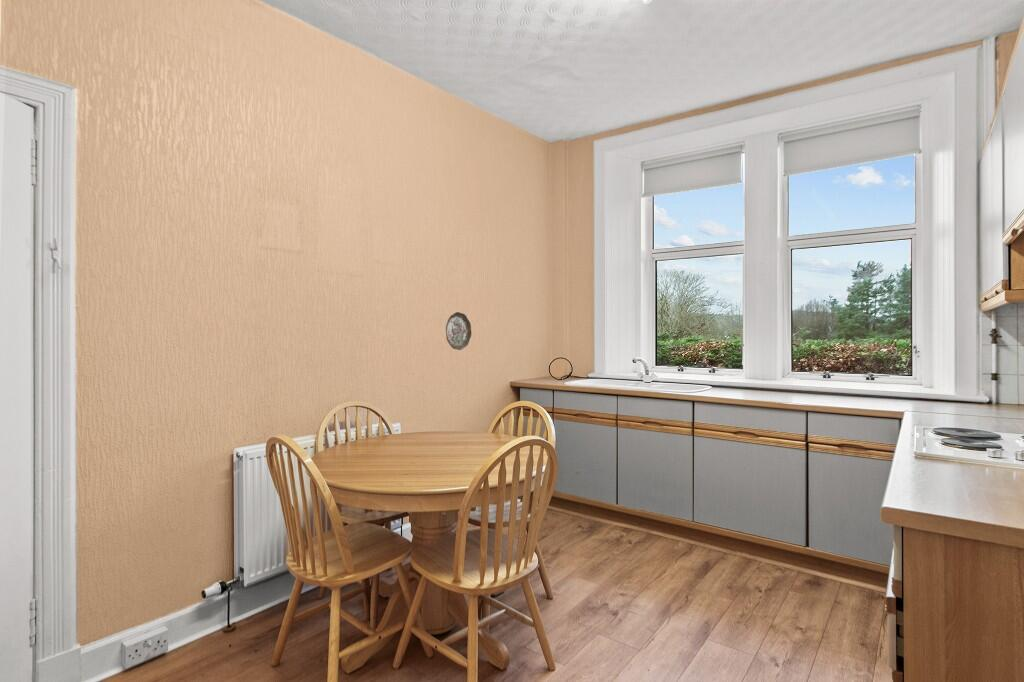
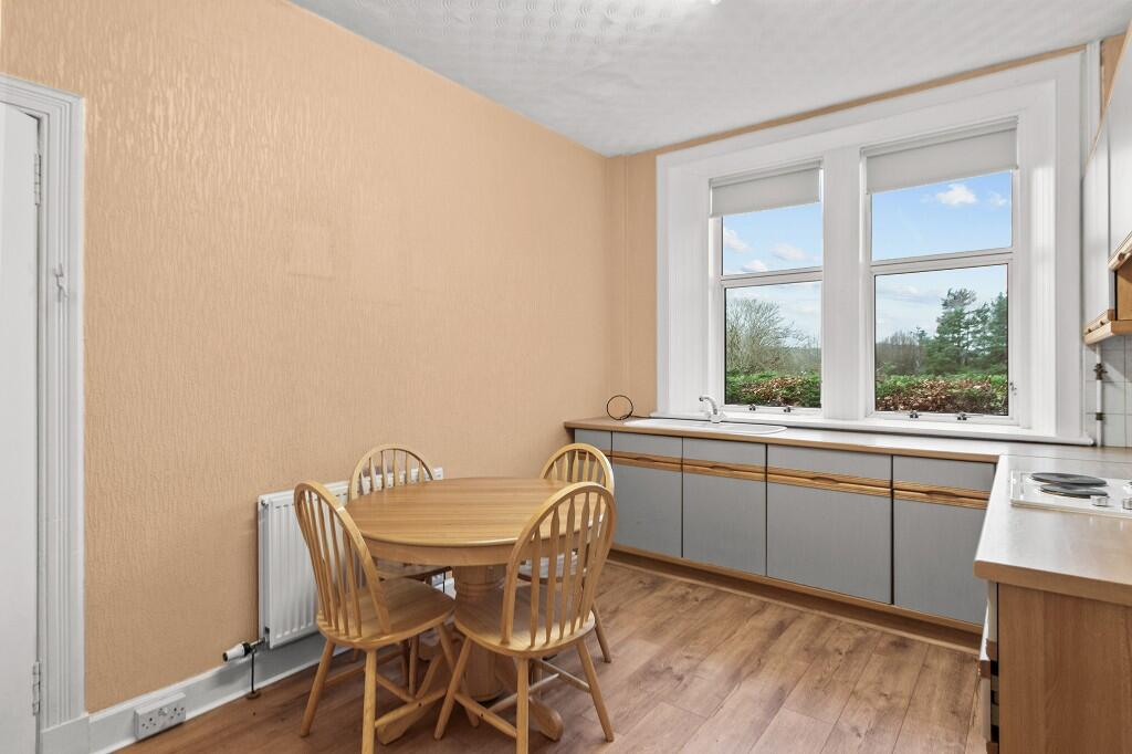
- decorative plate (457, 331)
